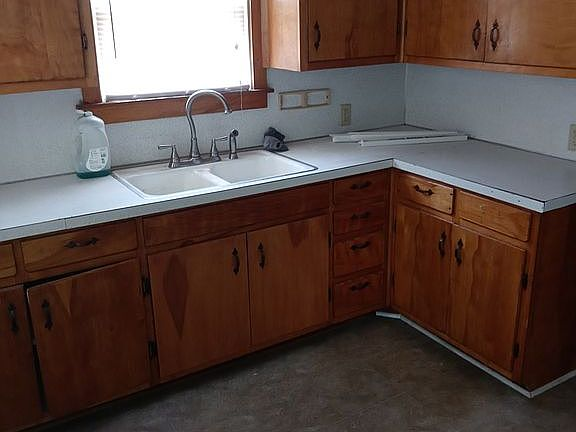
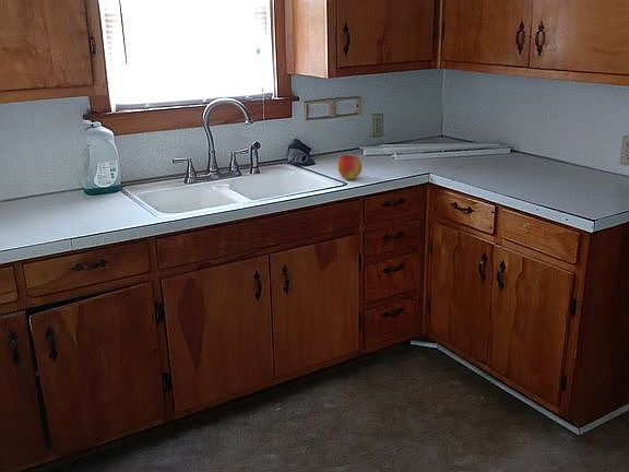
+ apple (349, 167)
